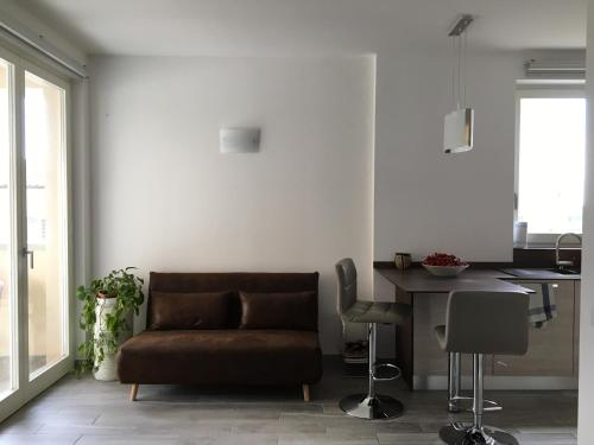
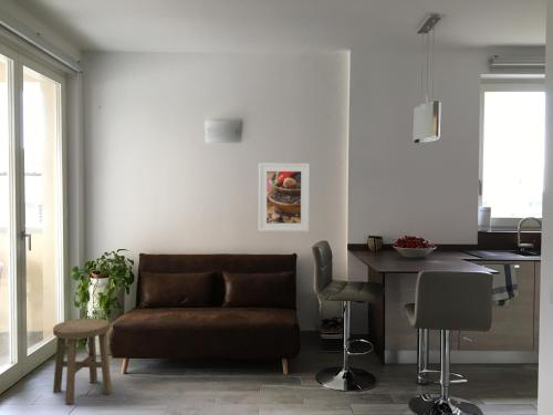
+ stool (83, 360)
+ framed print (283, 197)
